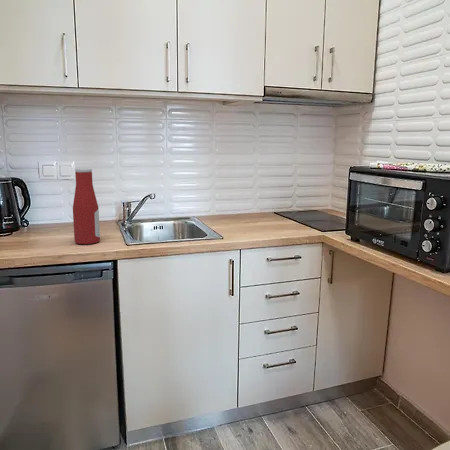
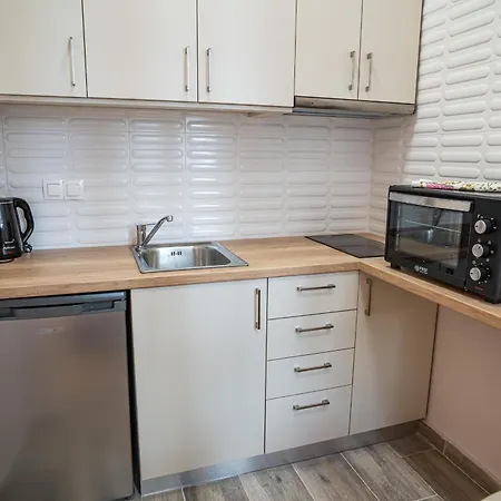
- bottle (85, 205)
